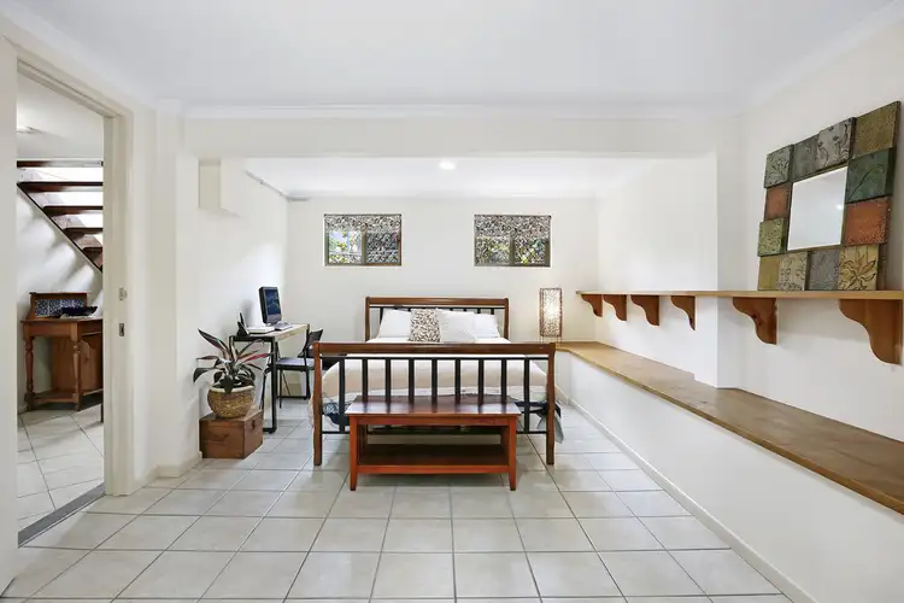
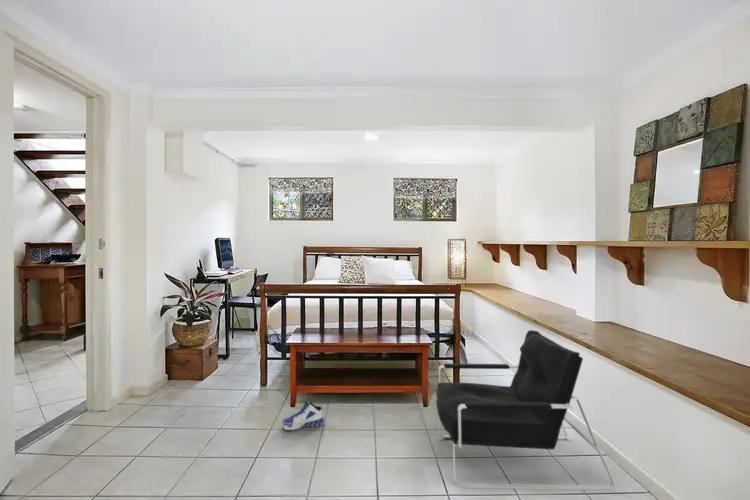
+ sneaker (303, 413)
+ armchair (512, 399)
